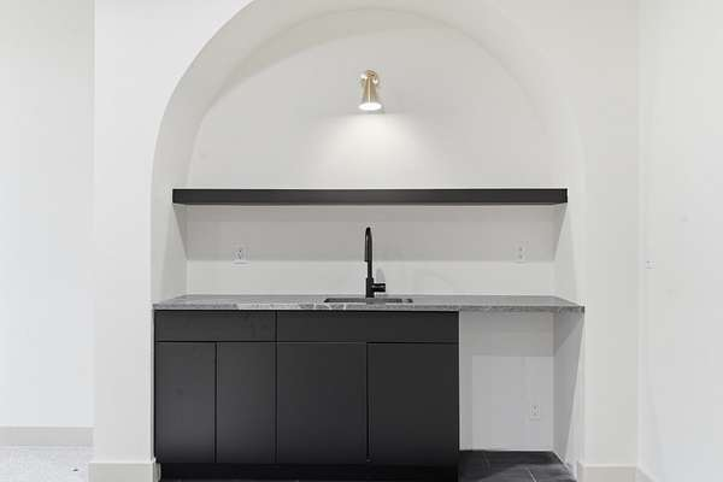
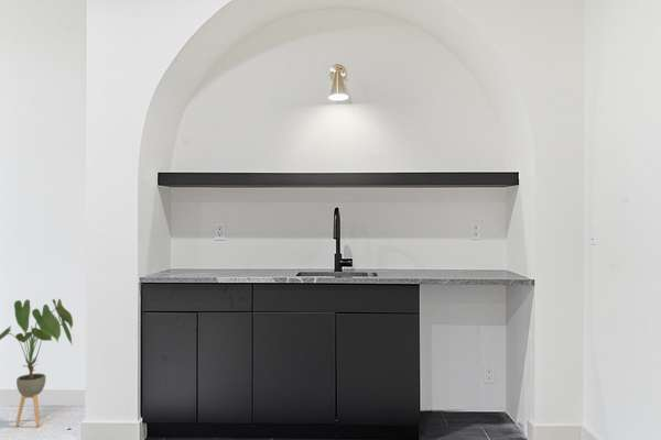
+ house plant (36, 360)
